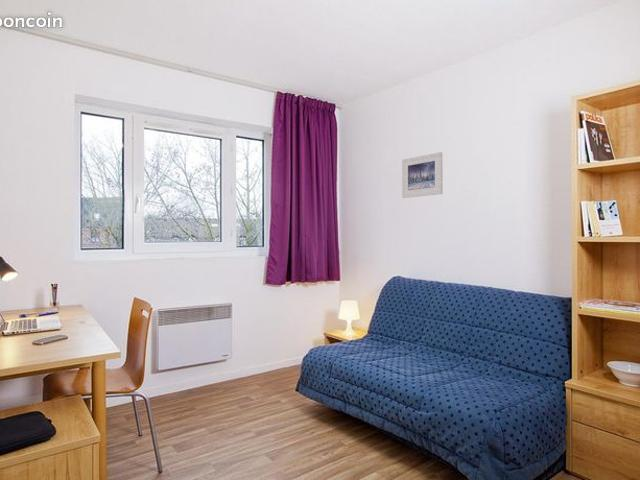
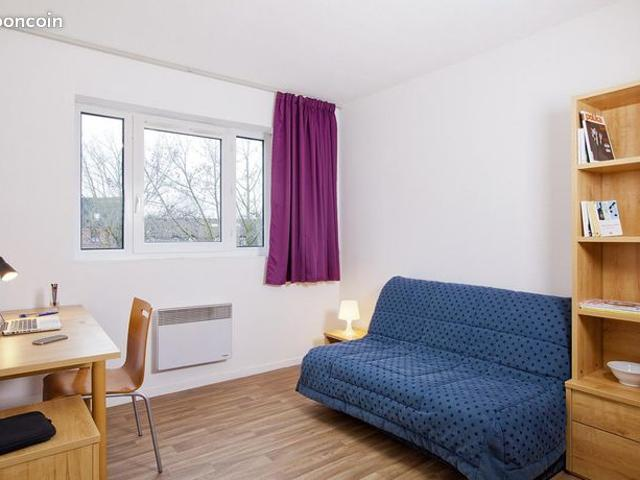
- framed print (421, 176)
